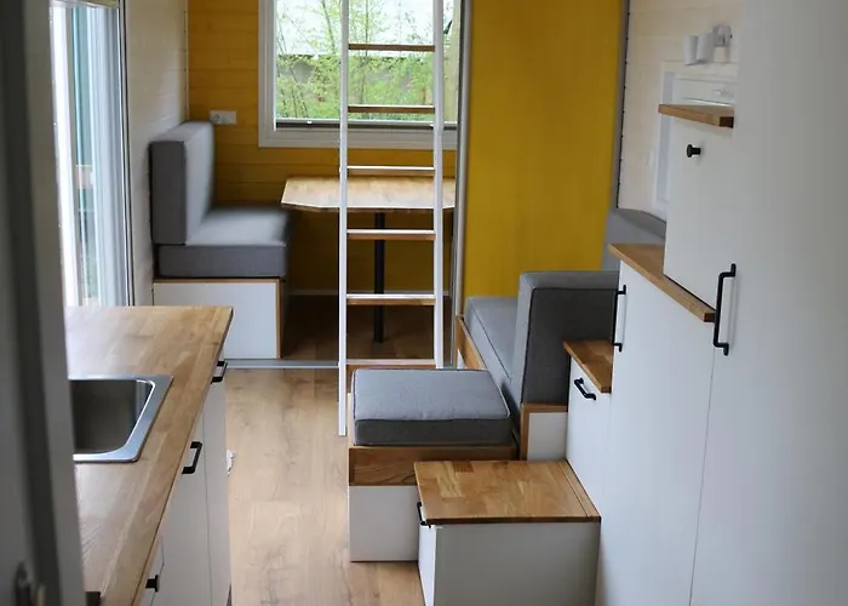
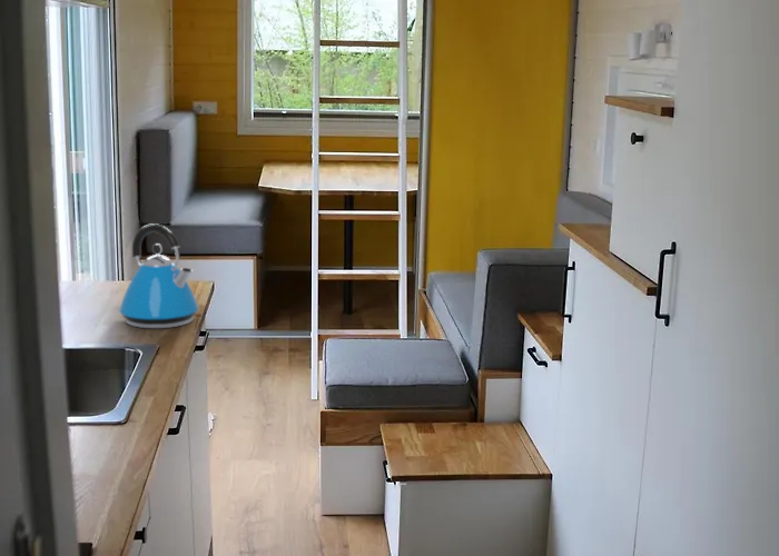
+ kettle (156, 271)
